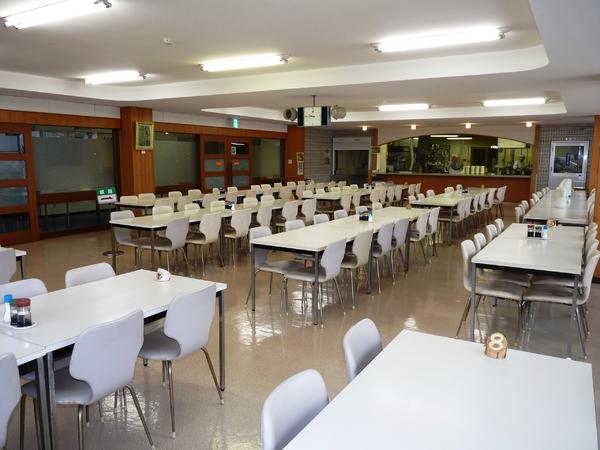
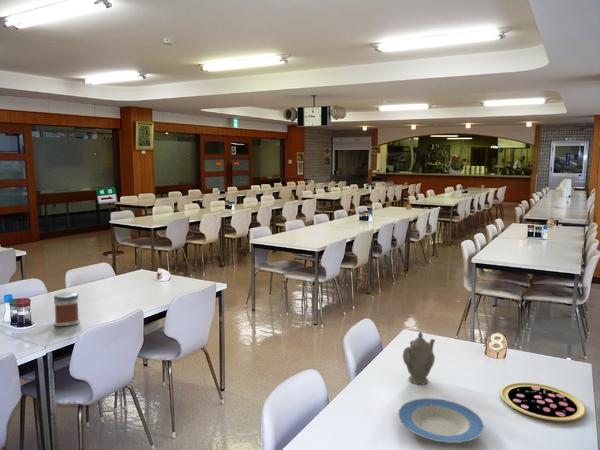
+ pizza (541, 401)
+ chinaware (419, 356)
+ jar (66, 308)
+ plate (439, 423)
